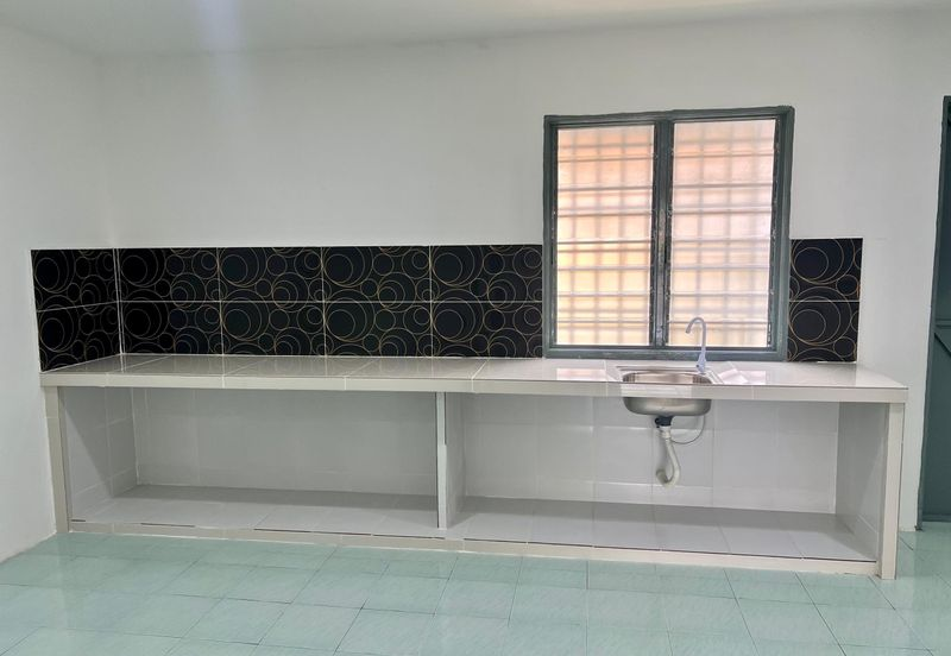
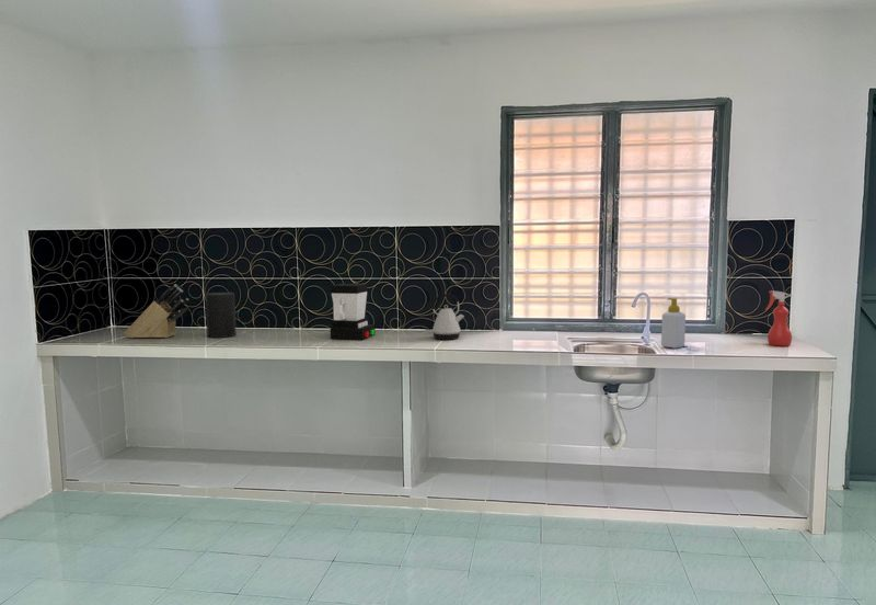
+ knife block (157, 310)
+ spray bottle (777, 318)
+ kettle (447, 316)
+ canister (220, 315)
+ soap bottle (673, 322)
+ coffee maker (351, 311)
